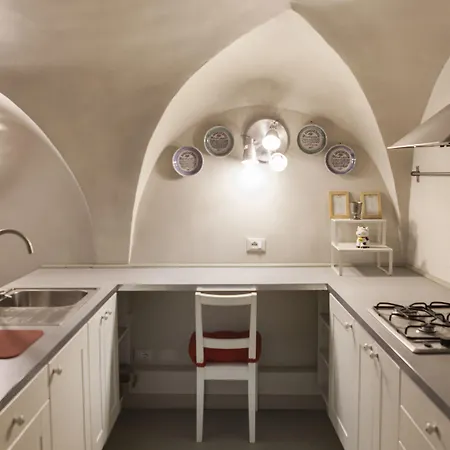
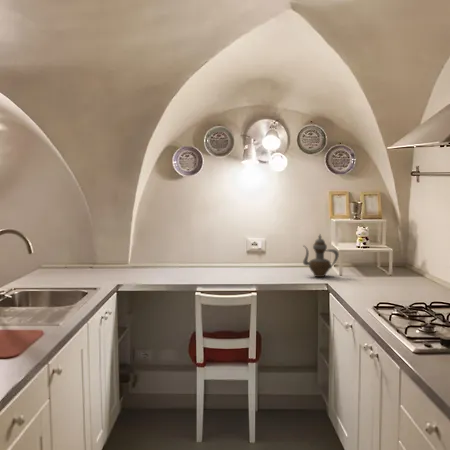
+ teapot (320, 255)
